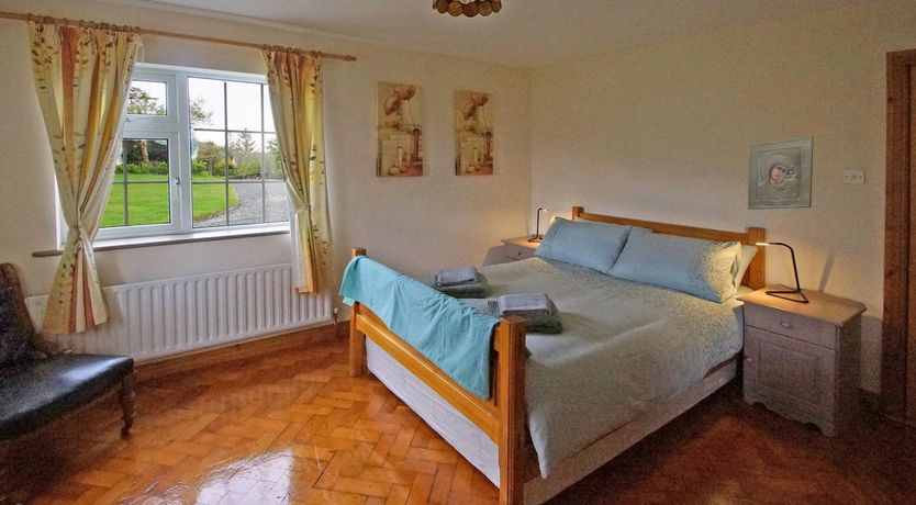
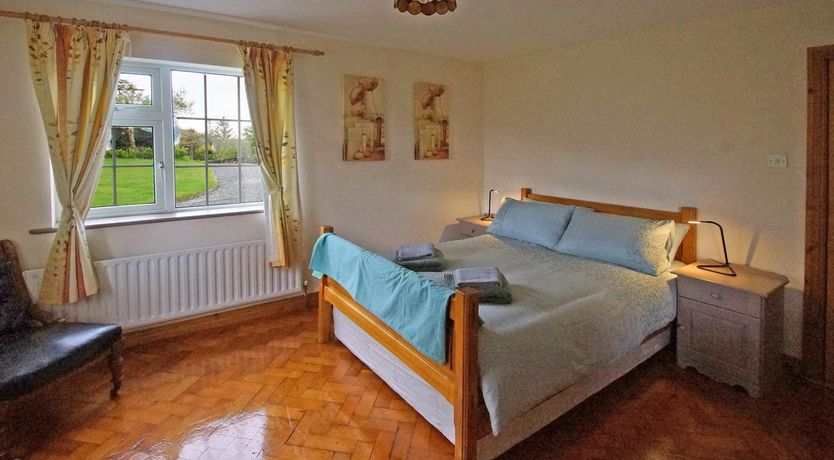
- religious icon (778, 175)
